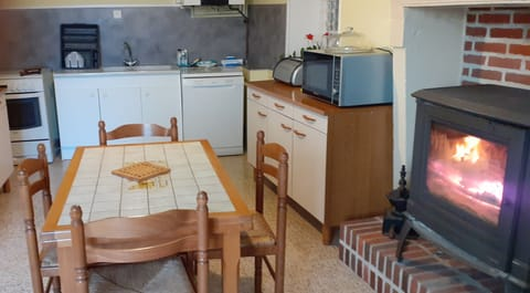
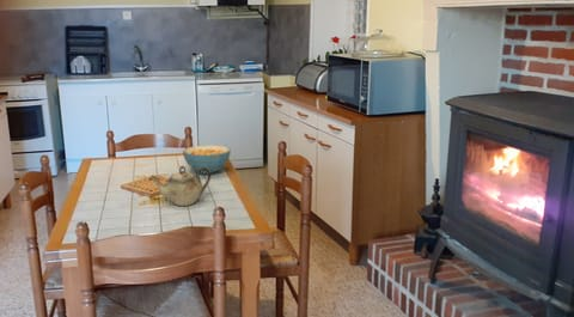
+ teapot (179, 184)
+ cereal bowl (207, 160)
